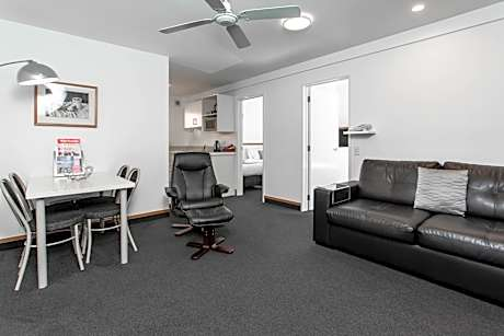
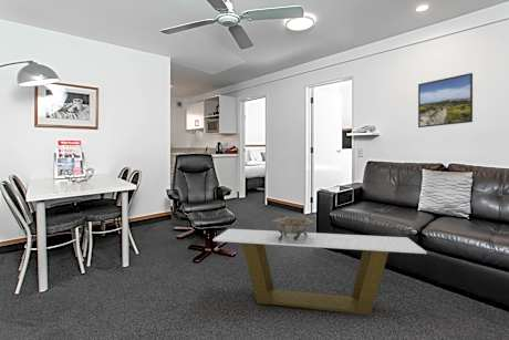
+ decorative bowl (292, 227)
+ coffee table (311, 292)
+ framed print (444, 102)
